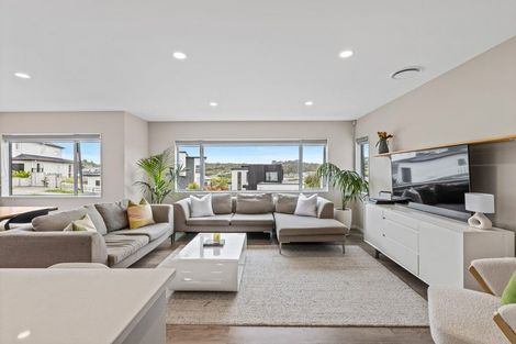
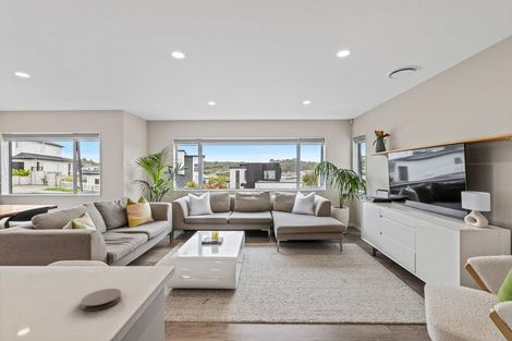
+ coaster (101, 299)
